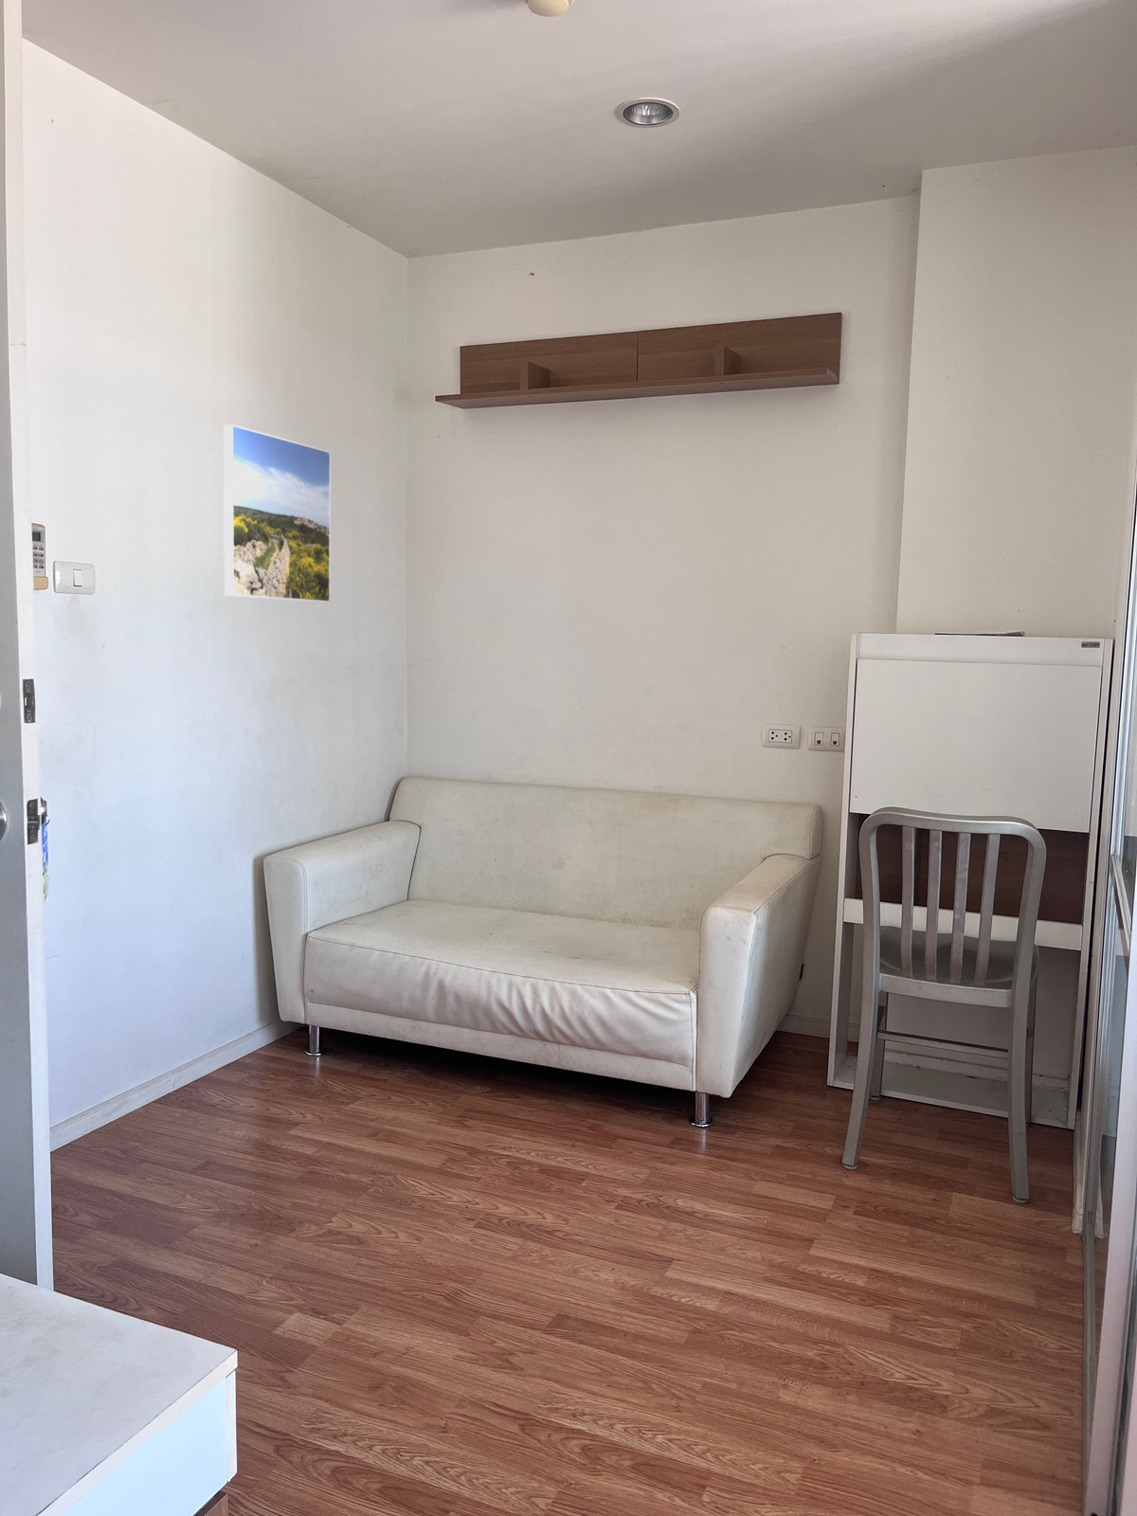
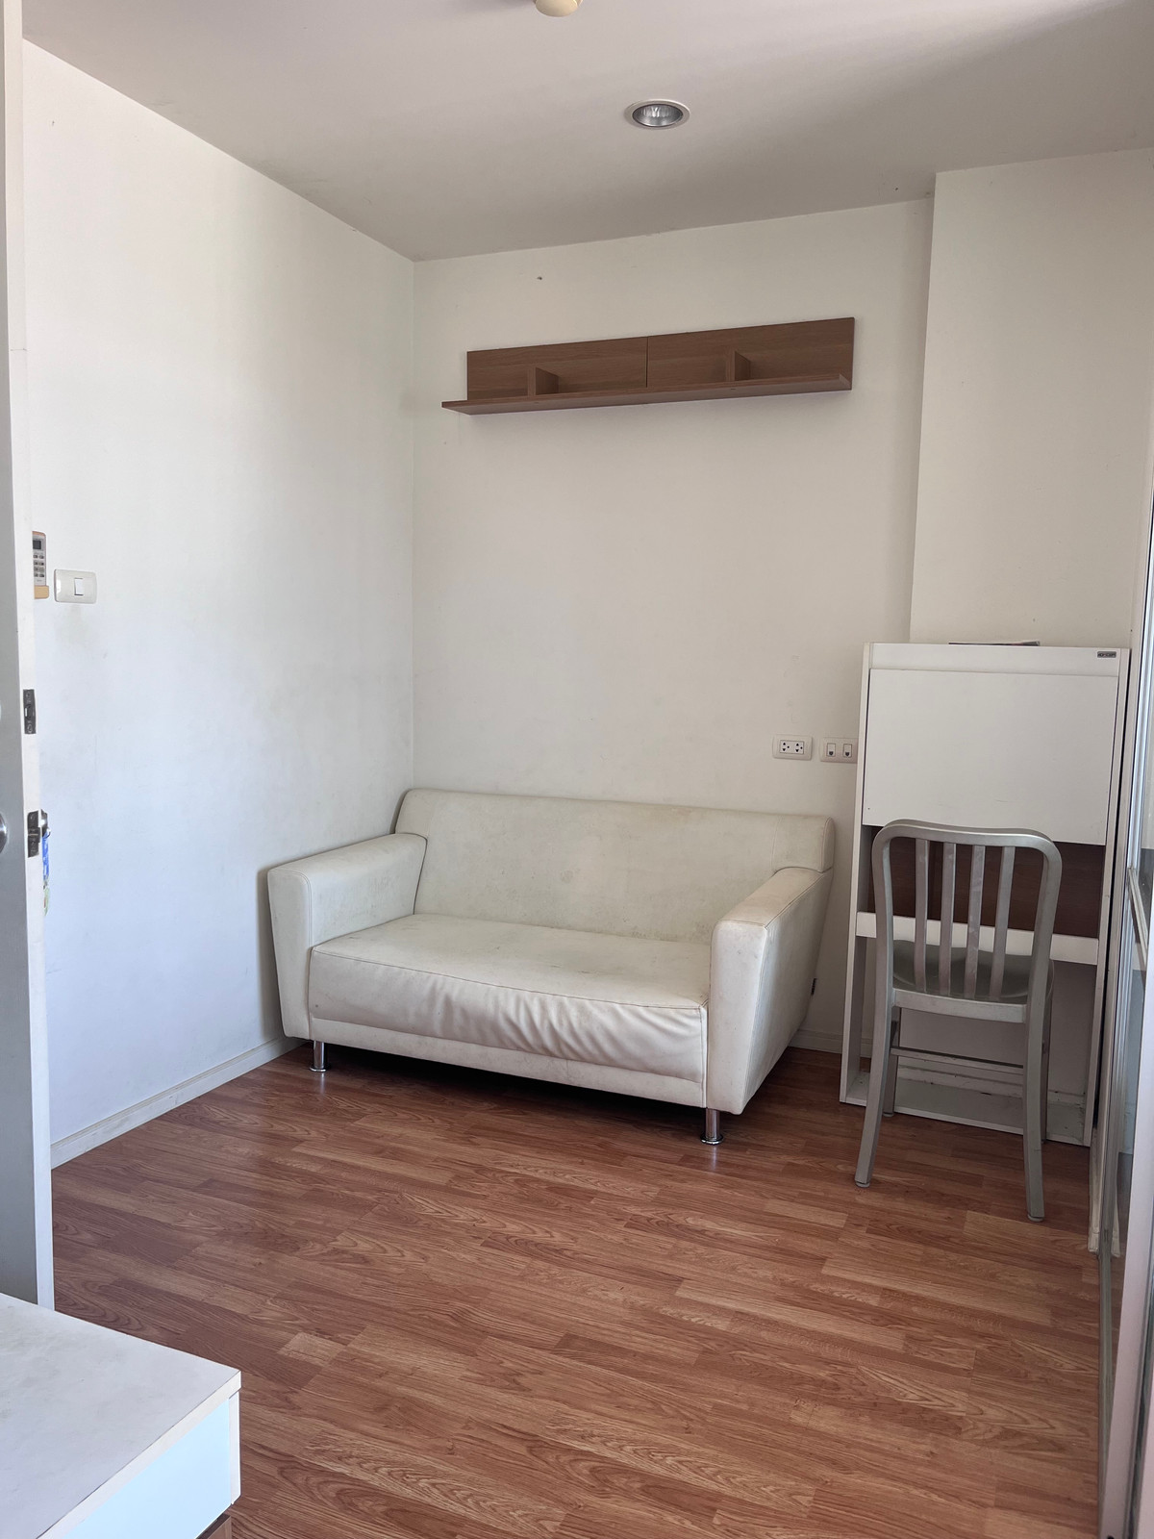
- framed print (281, 519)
